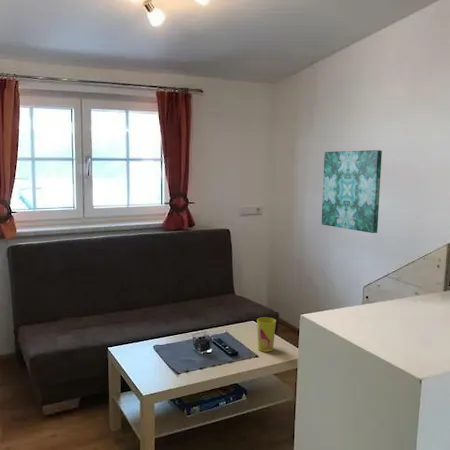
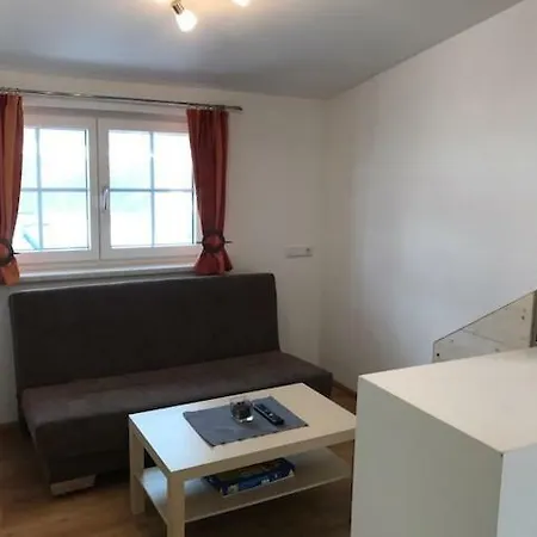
- cup (265, 334)
- wall art (349, 190)
